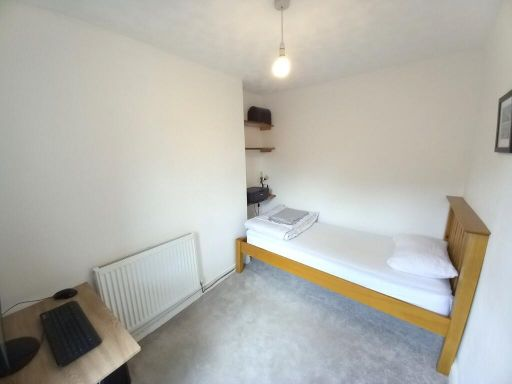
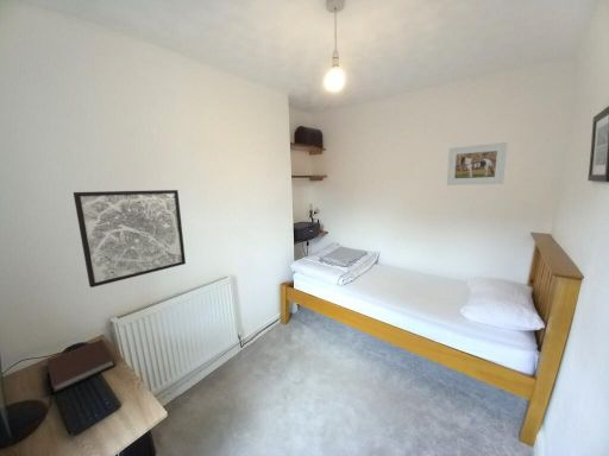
+ wall art (137, 233)
+ notebook (81, 362)
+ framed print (475, 165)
